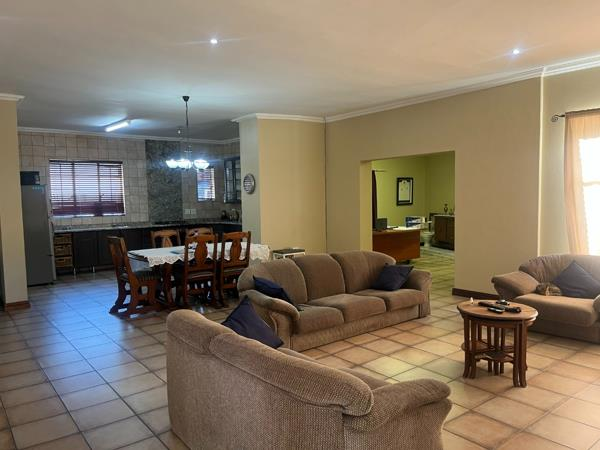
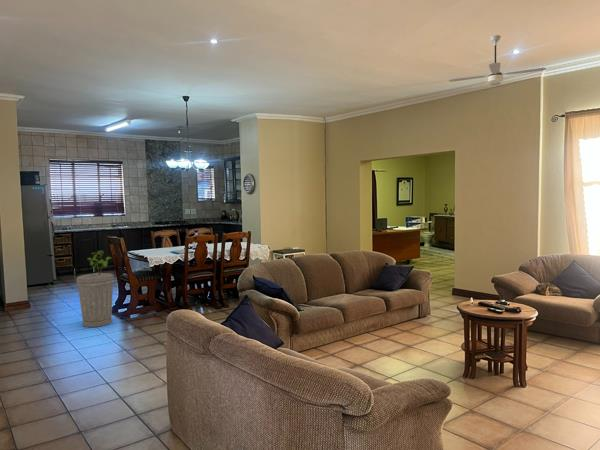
+ trash can (96, 298)
+ ceiling fan (495, 59)
+ house plant (100, 269)
